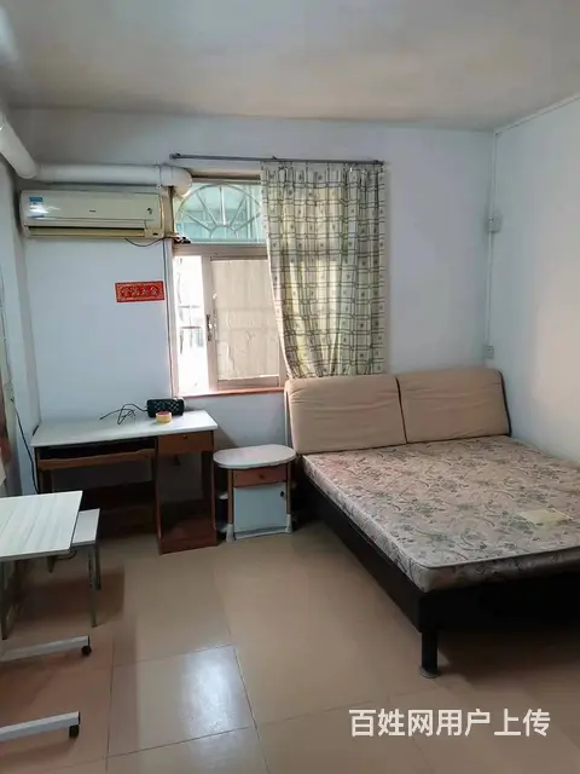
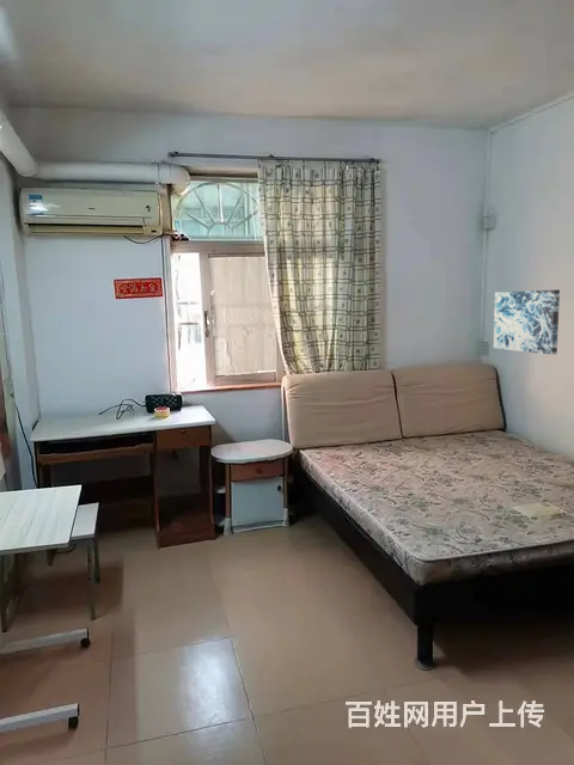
+ wall art (524, 320)
